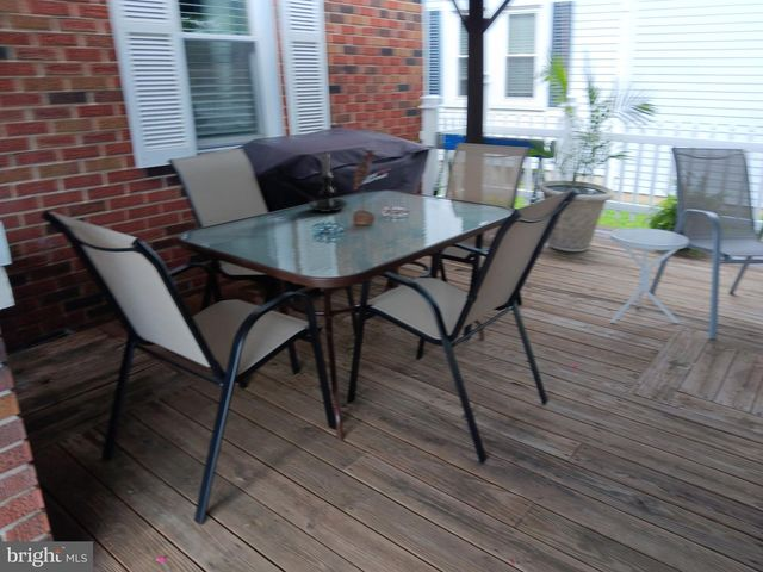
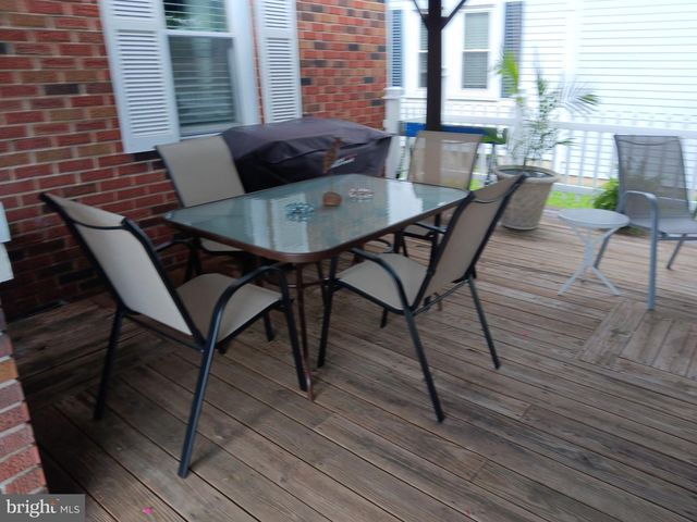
- candle holder (327, 180)
